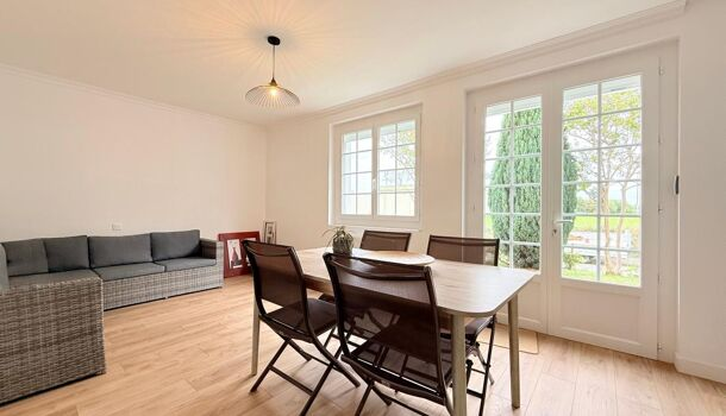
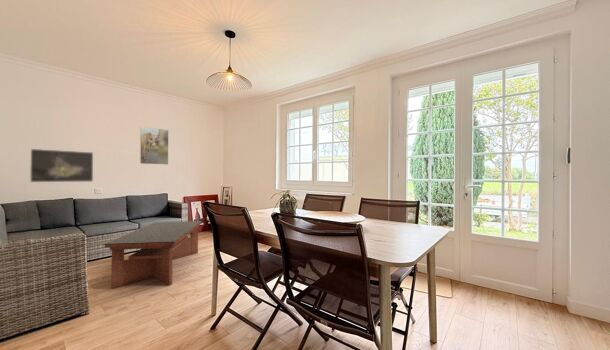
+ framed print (154, 146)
+ coffee table (162, 248)
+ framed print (63, 166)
